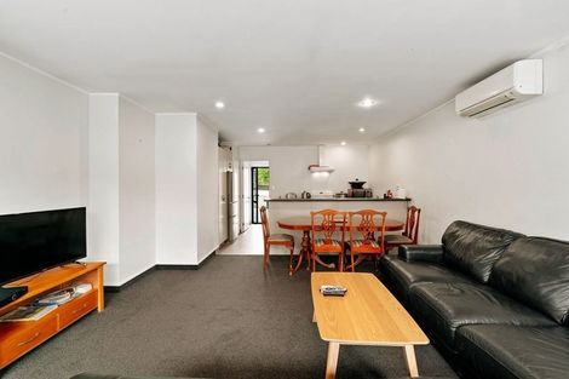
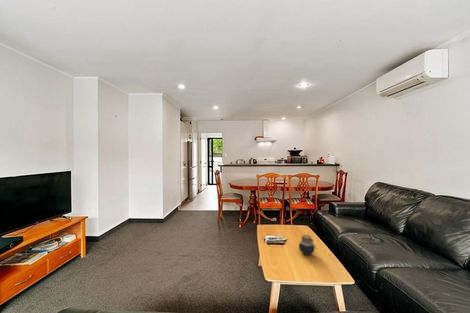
+ jar (307, 245)
